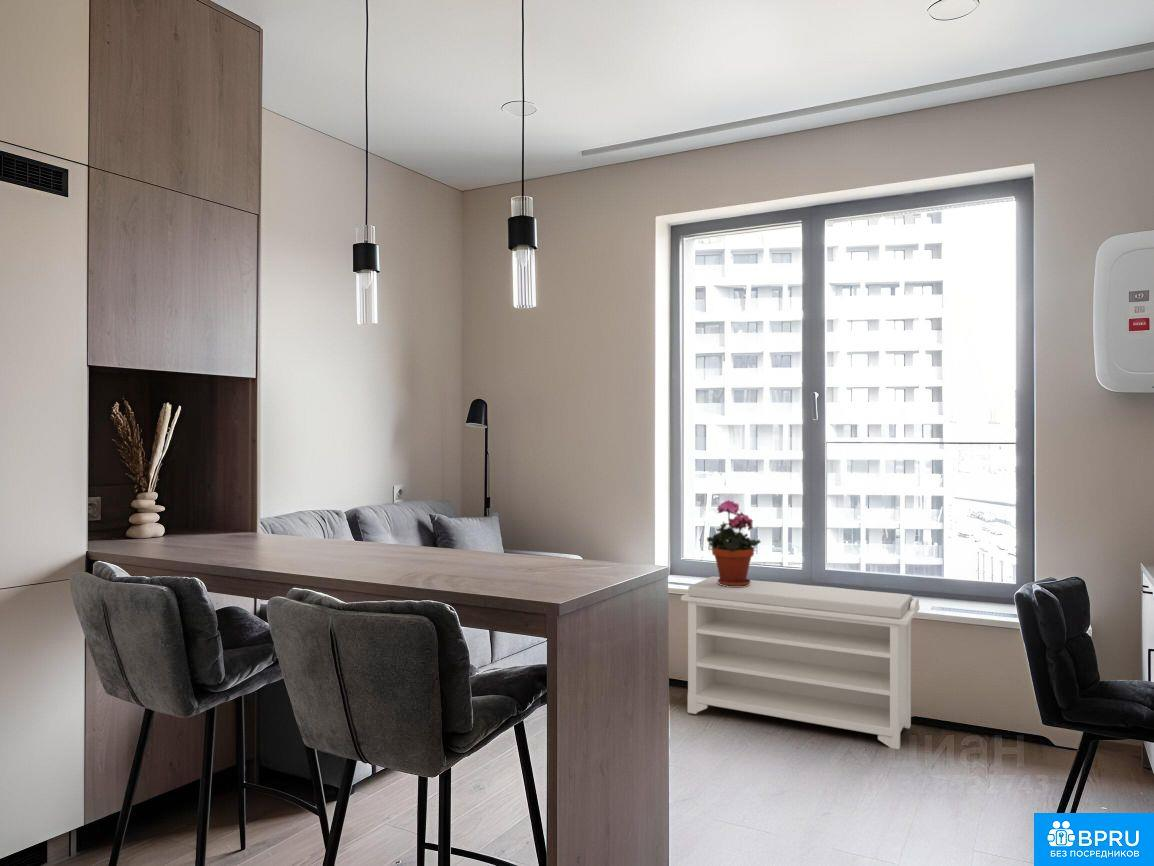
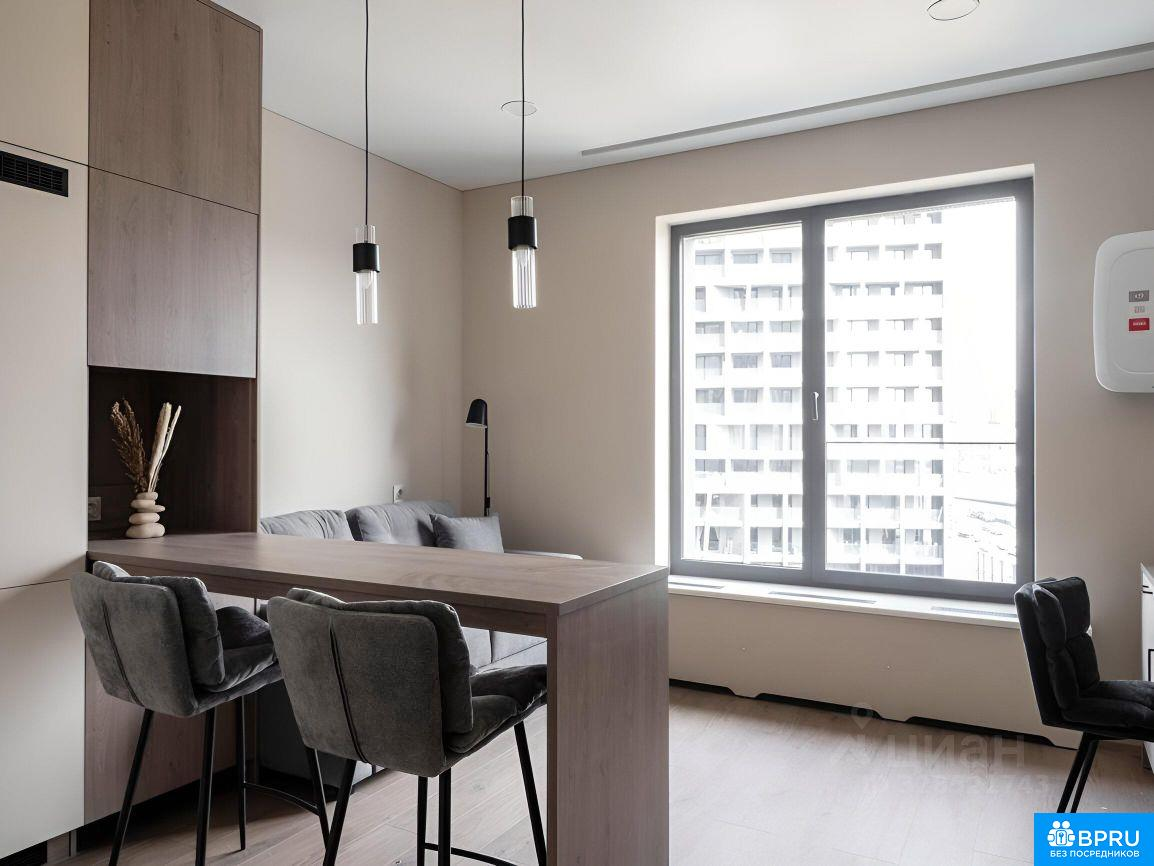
- bench (797, 654)
- potted plant (733, 541)
